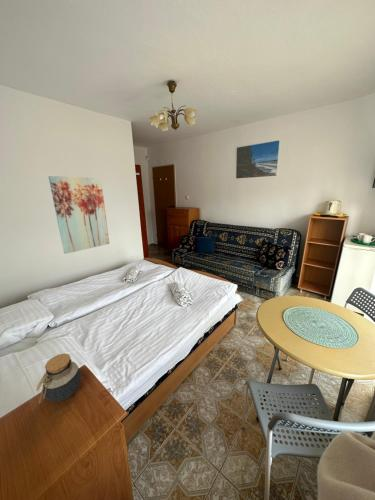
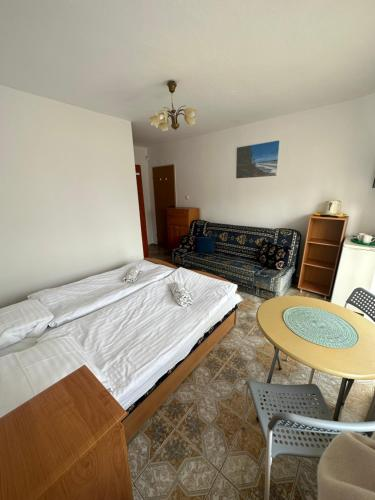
- wall art (83, 214)
- jar (59, 378)
